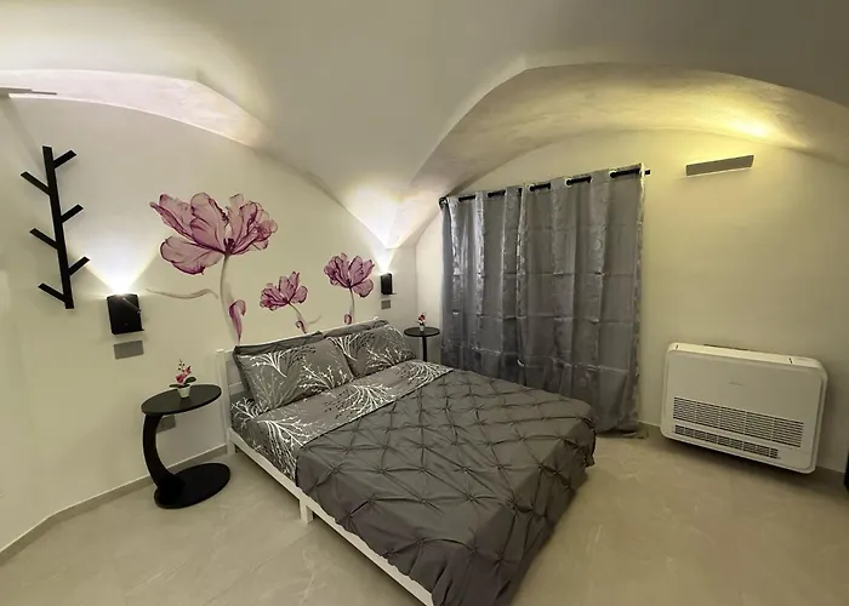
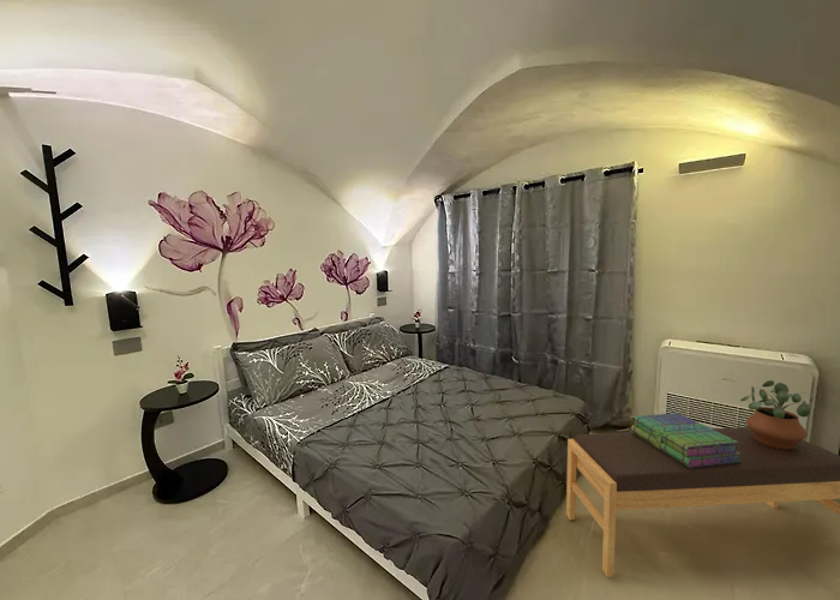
+ bench (701, 492)
+ stack of books (682, 436)
+ potted plant (772, 413)
